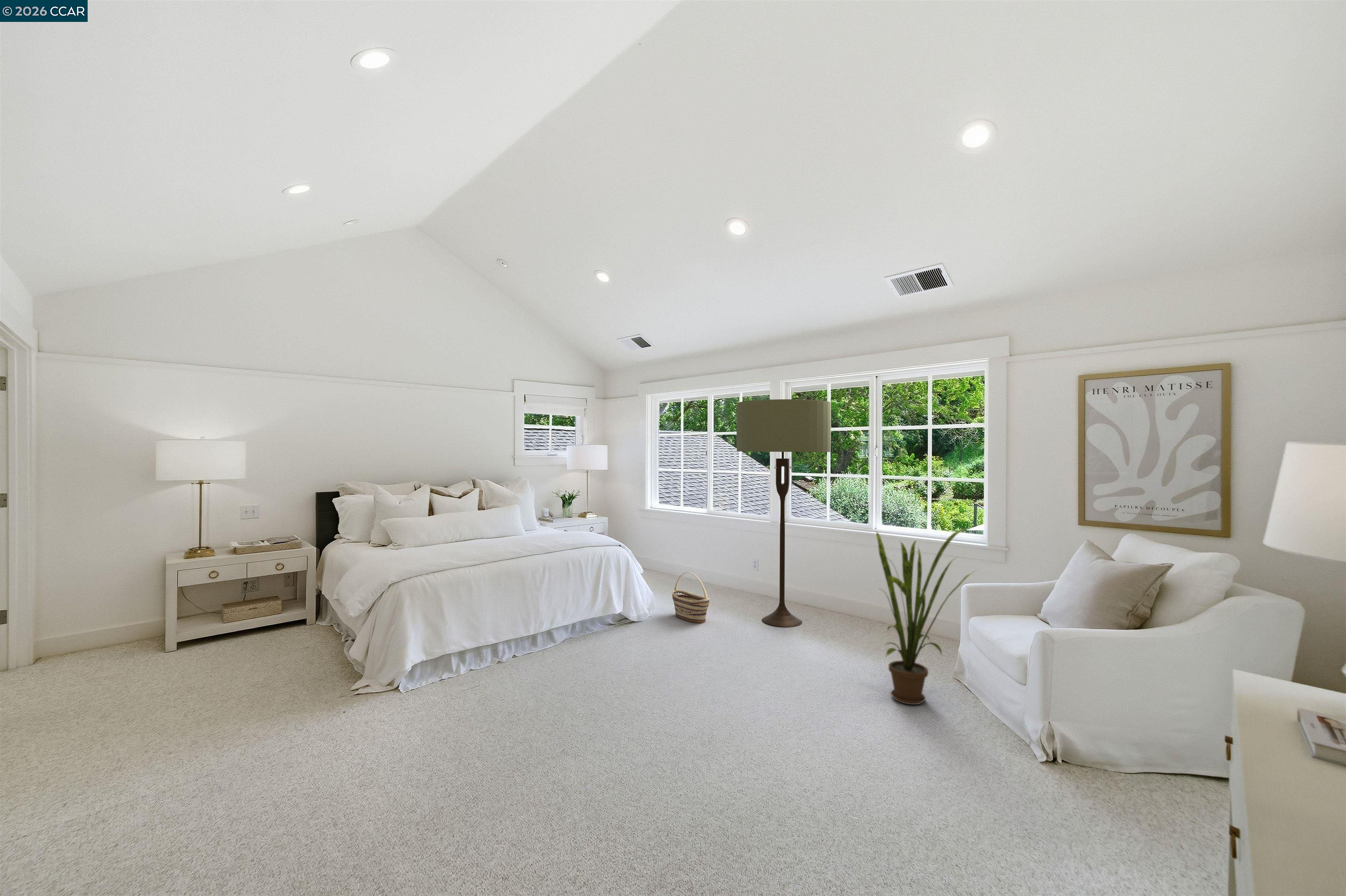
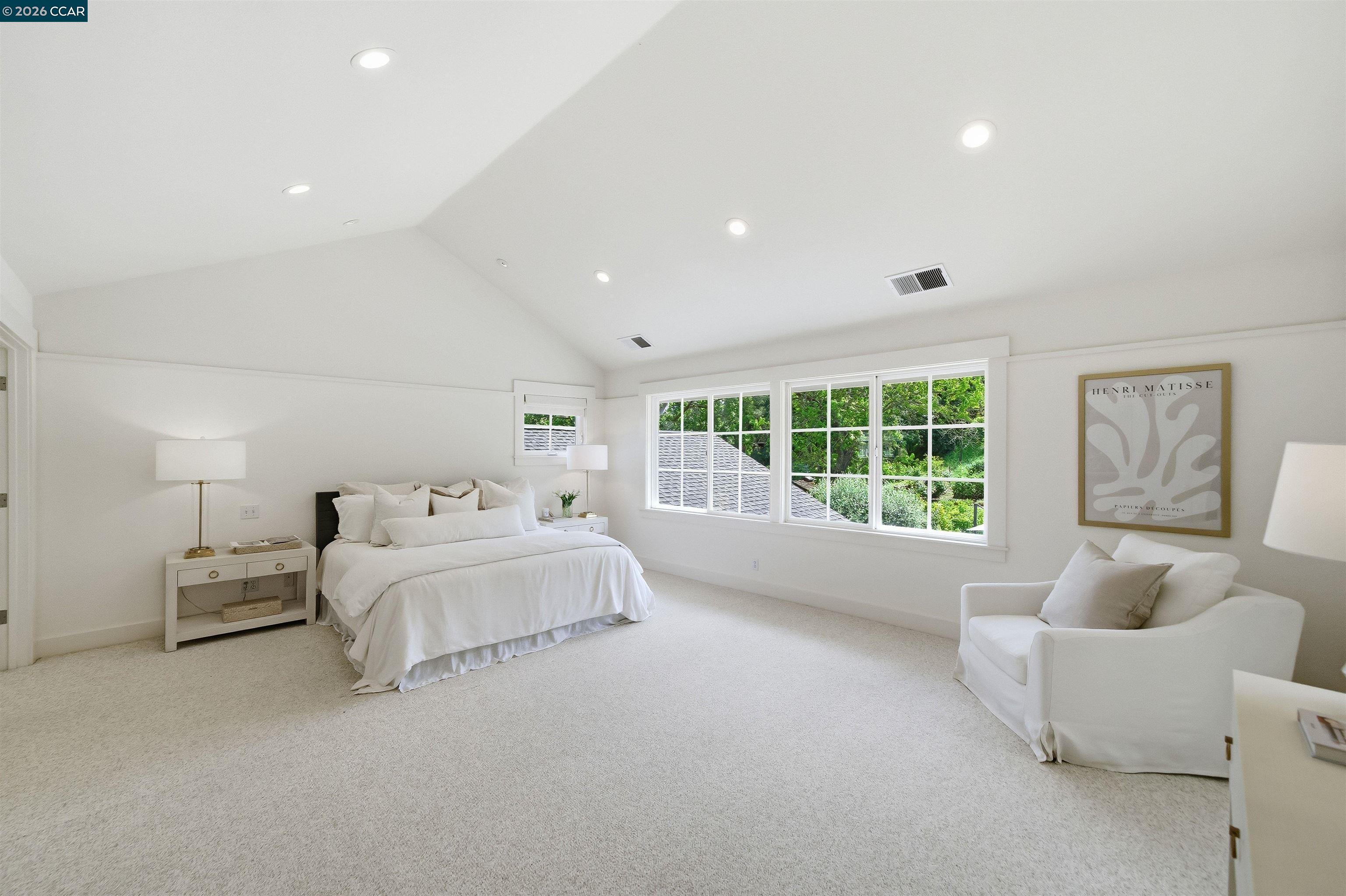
- basket (690, 595)
- house plant (916, 612)
- floor lamp (783, 511)
